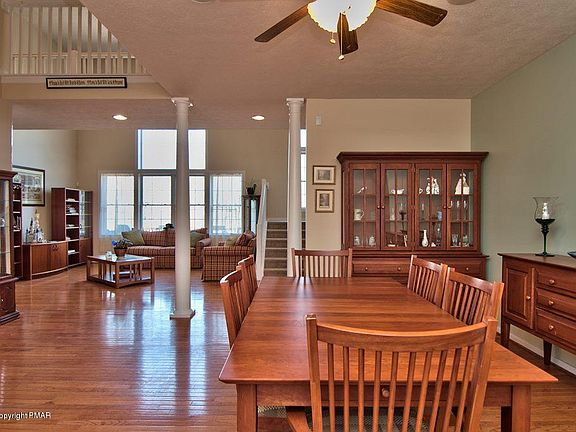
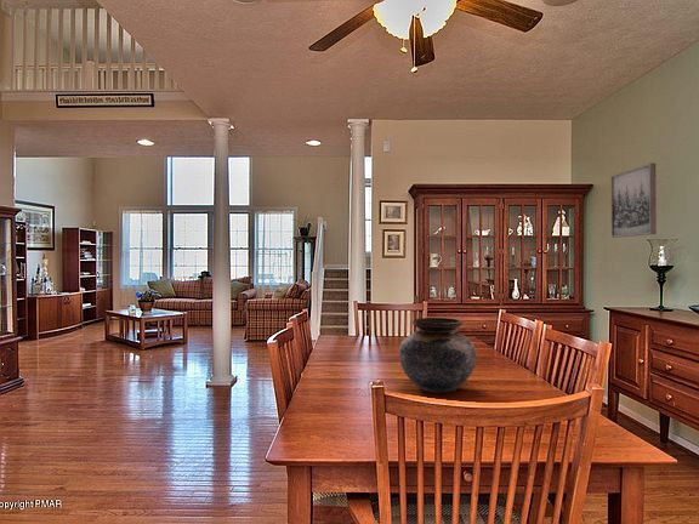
+ vase (437, 353)
+ wall art (631, 203)
